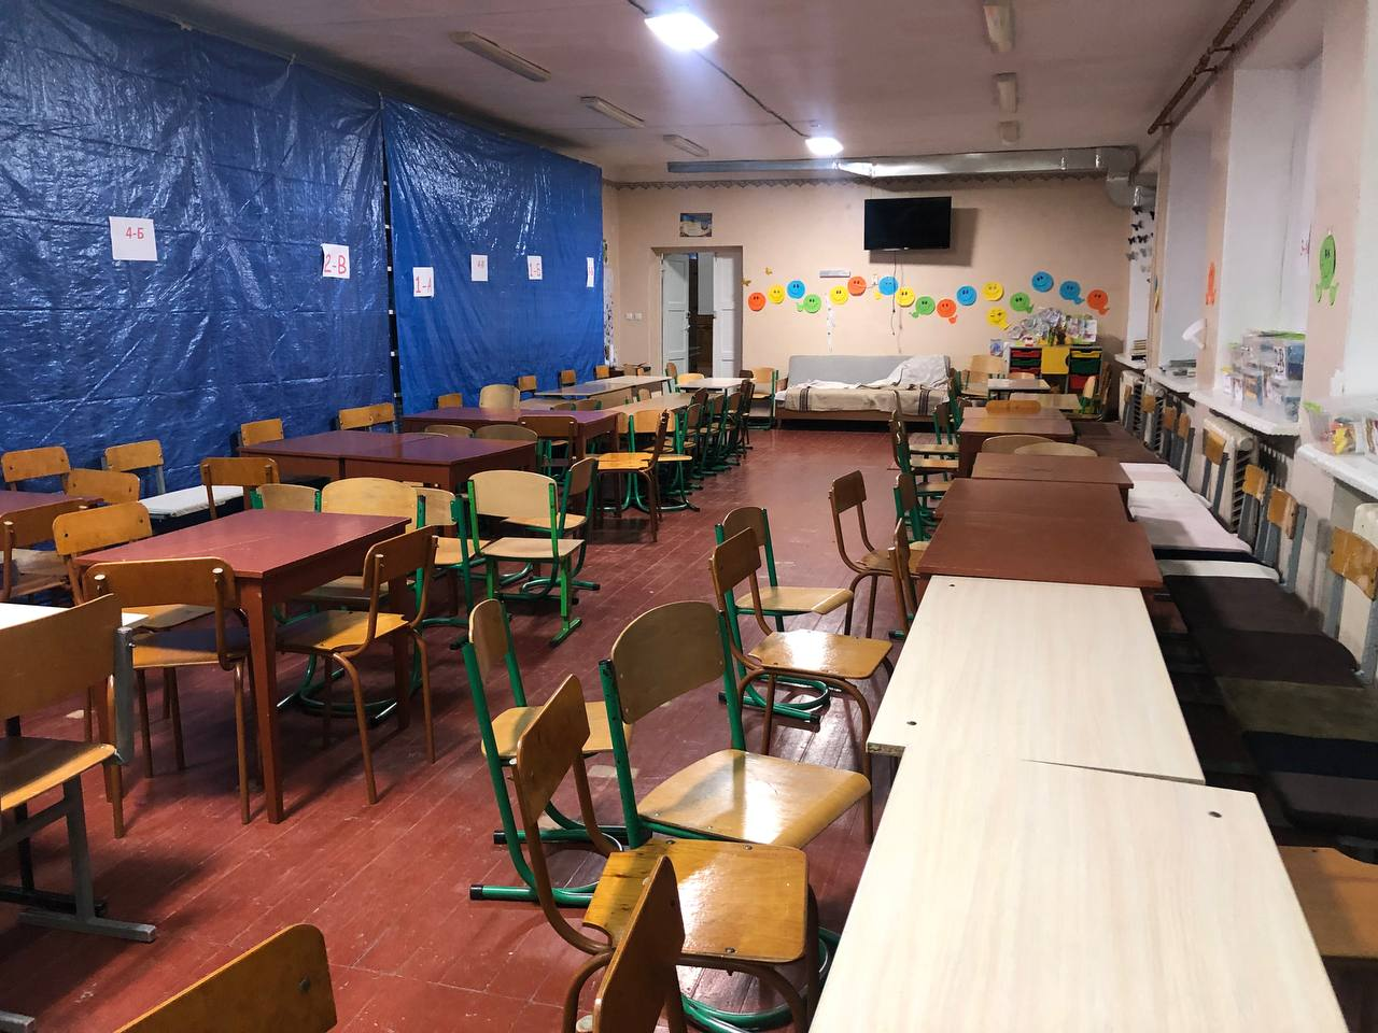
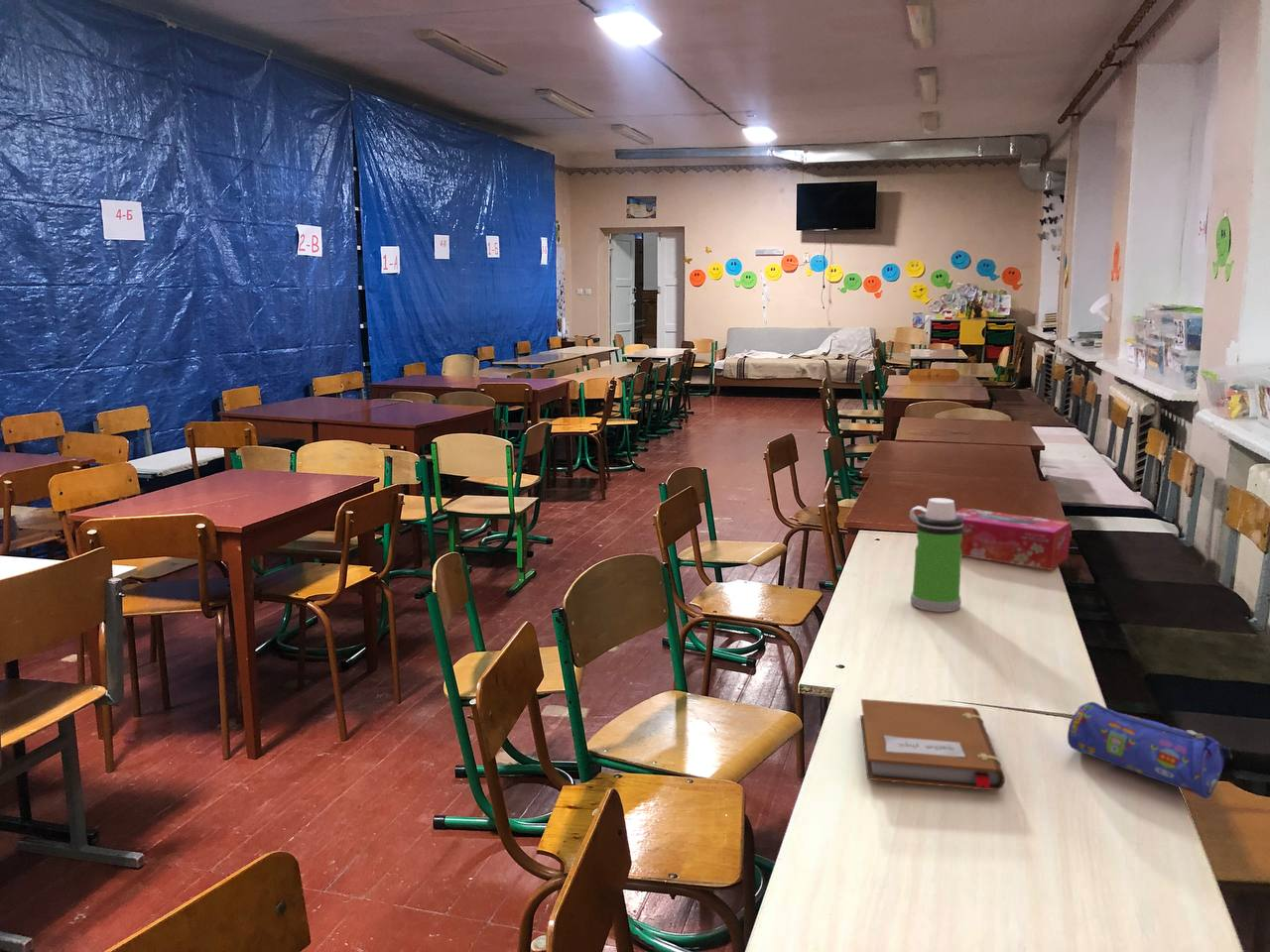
+ water bottle (937, 552)
+ tissue box (1004, 536)
+ pencil case (1144, 745)
+ notebook (928, 743)
